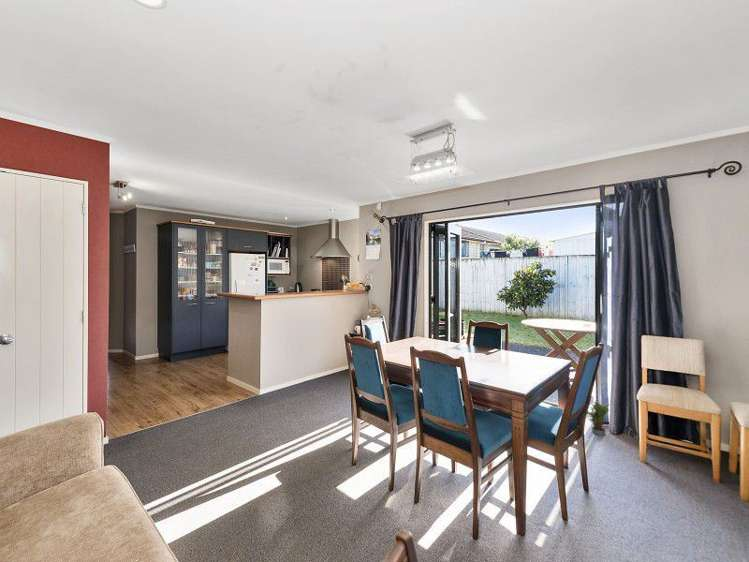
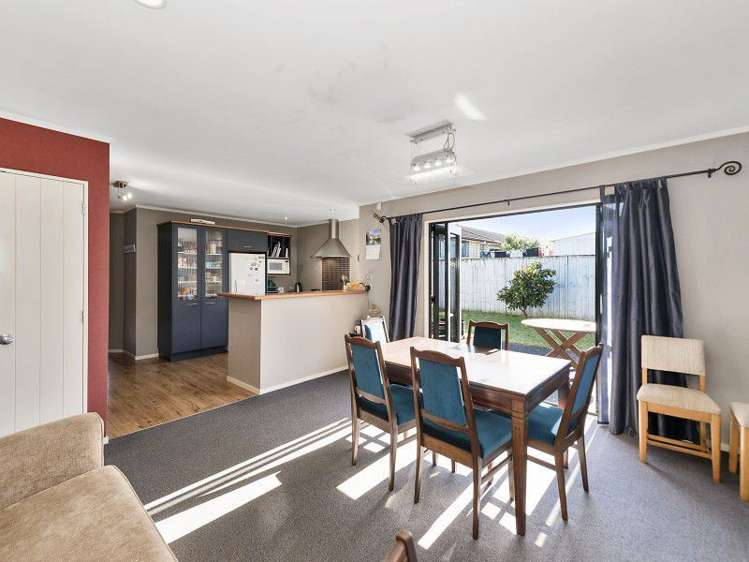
- potted plant (596, 416)
